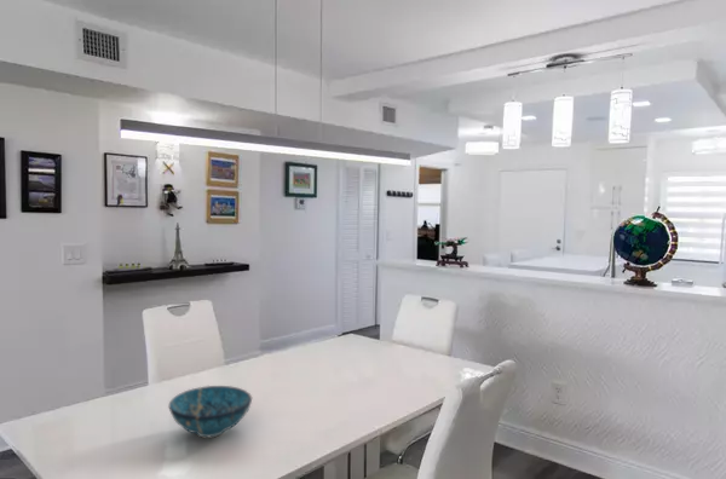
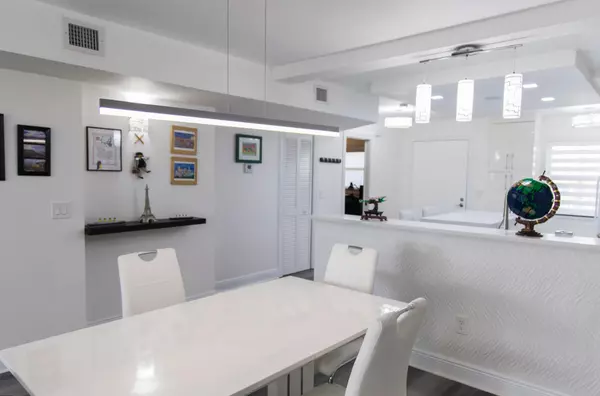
- decorative bowl (211, 415)
